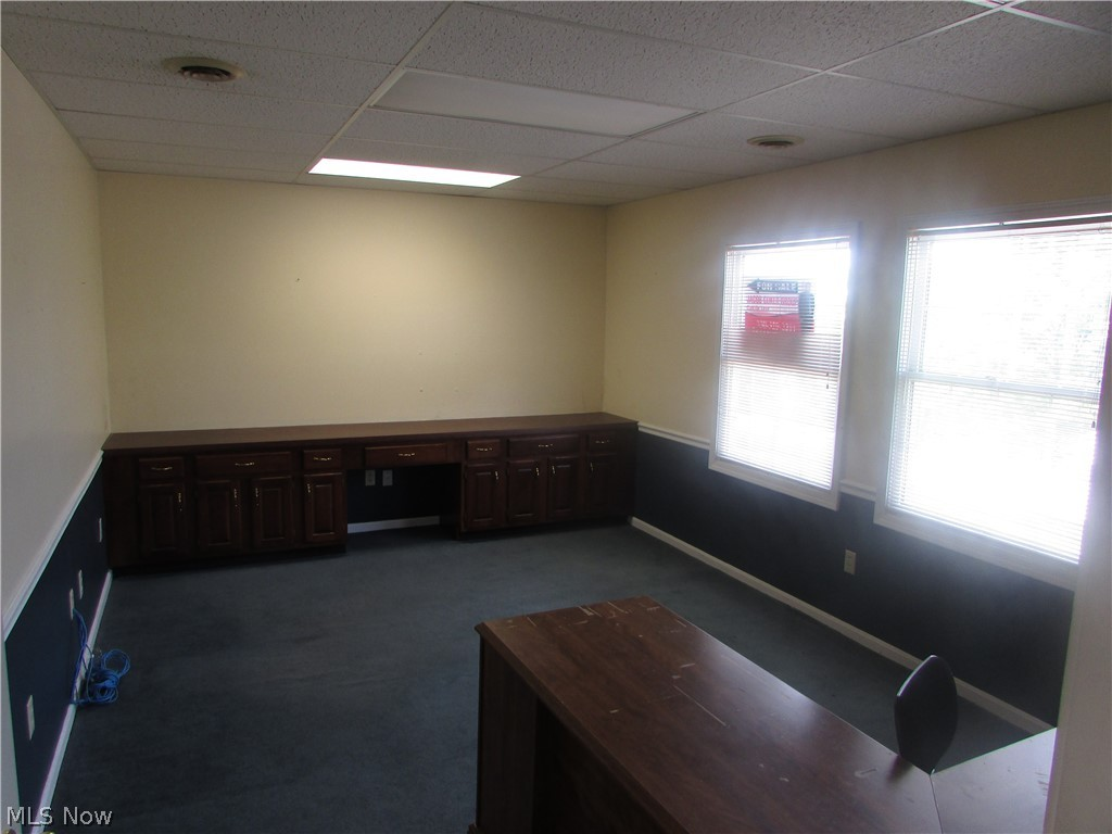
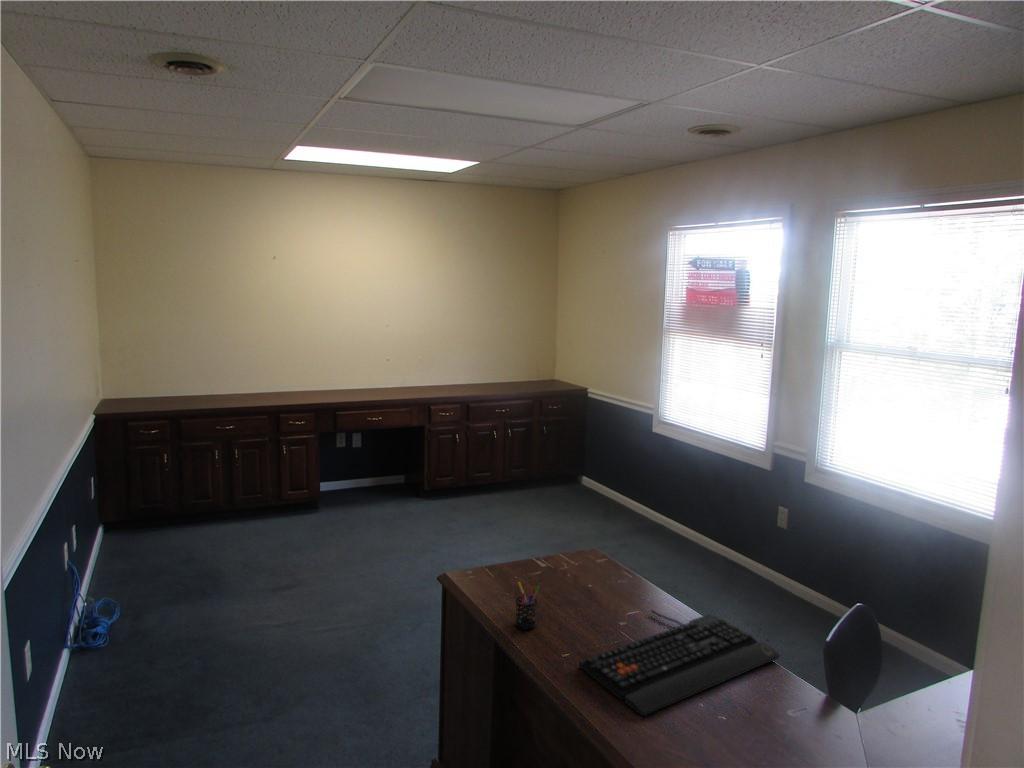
+ keyboard (664, 646)
+ pen holder (529, 603)
